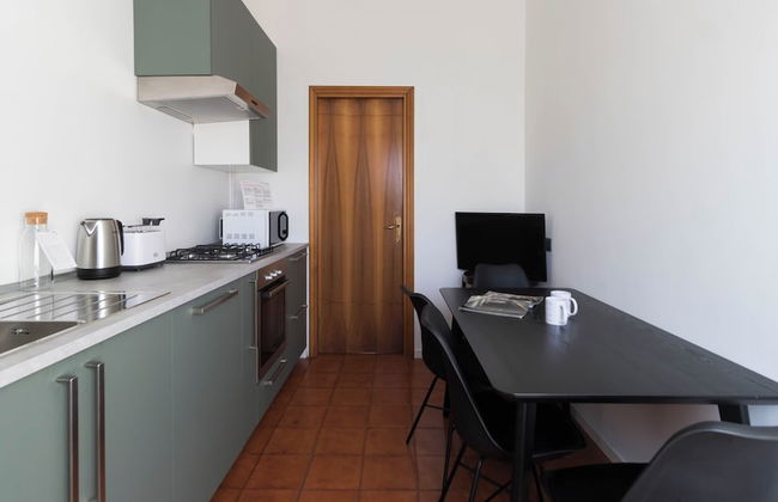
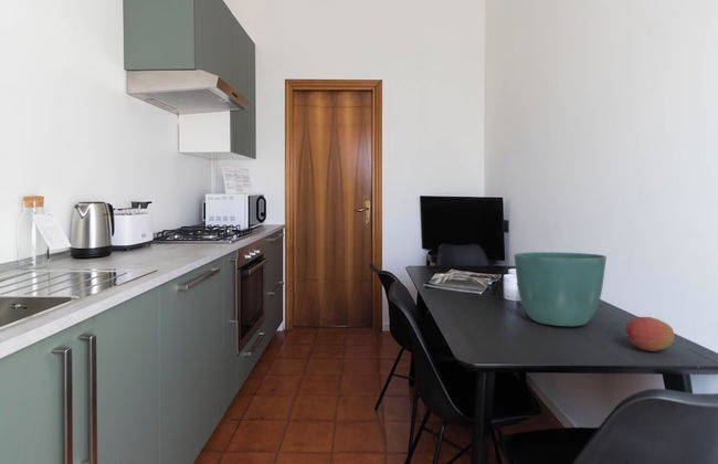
+ fruit (648, 334)
+ flower pot (557, 287)
